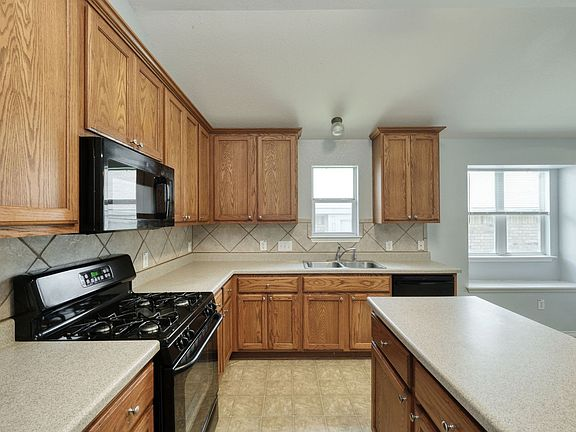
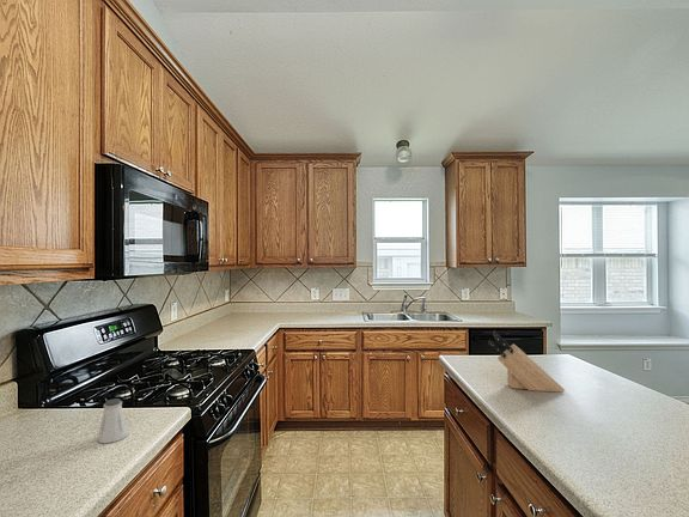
+ knife block (524, 359)
+ saltshaker (112, 418)
